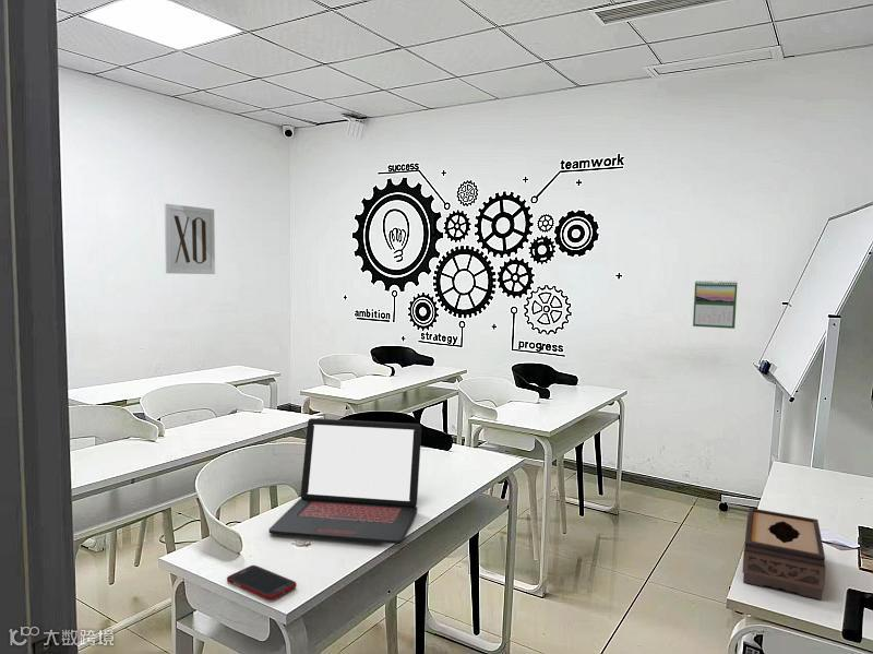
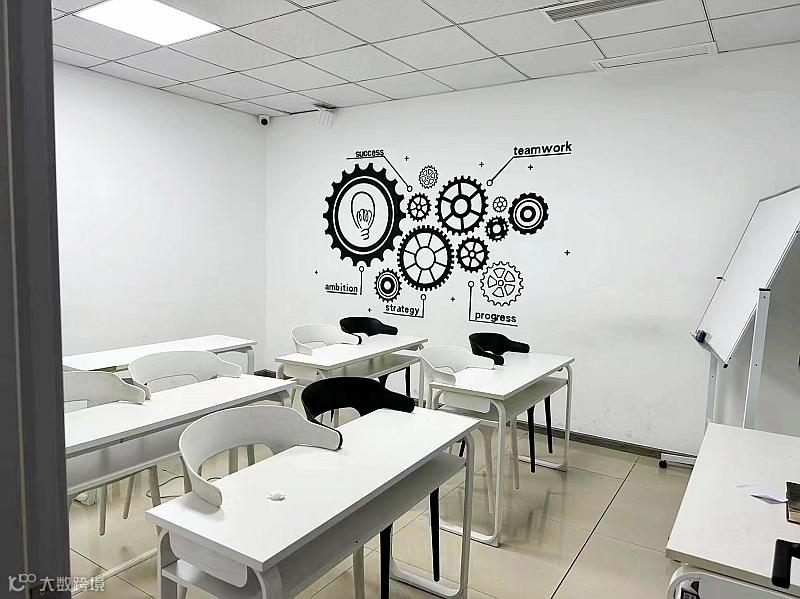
- wall art (190, 240)
- laptop (349, 476)
- calendar (714, 304)
- tissue box (781, 549)
- cell phone (261, 582)
